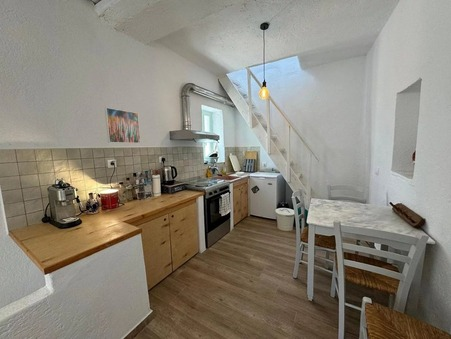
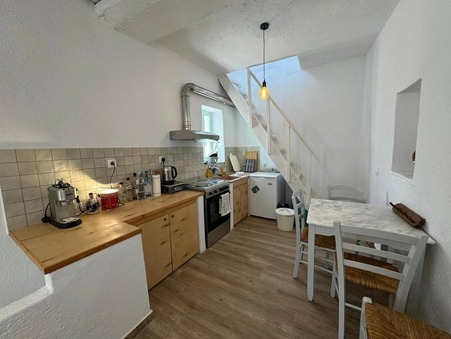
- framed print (123, 126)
